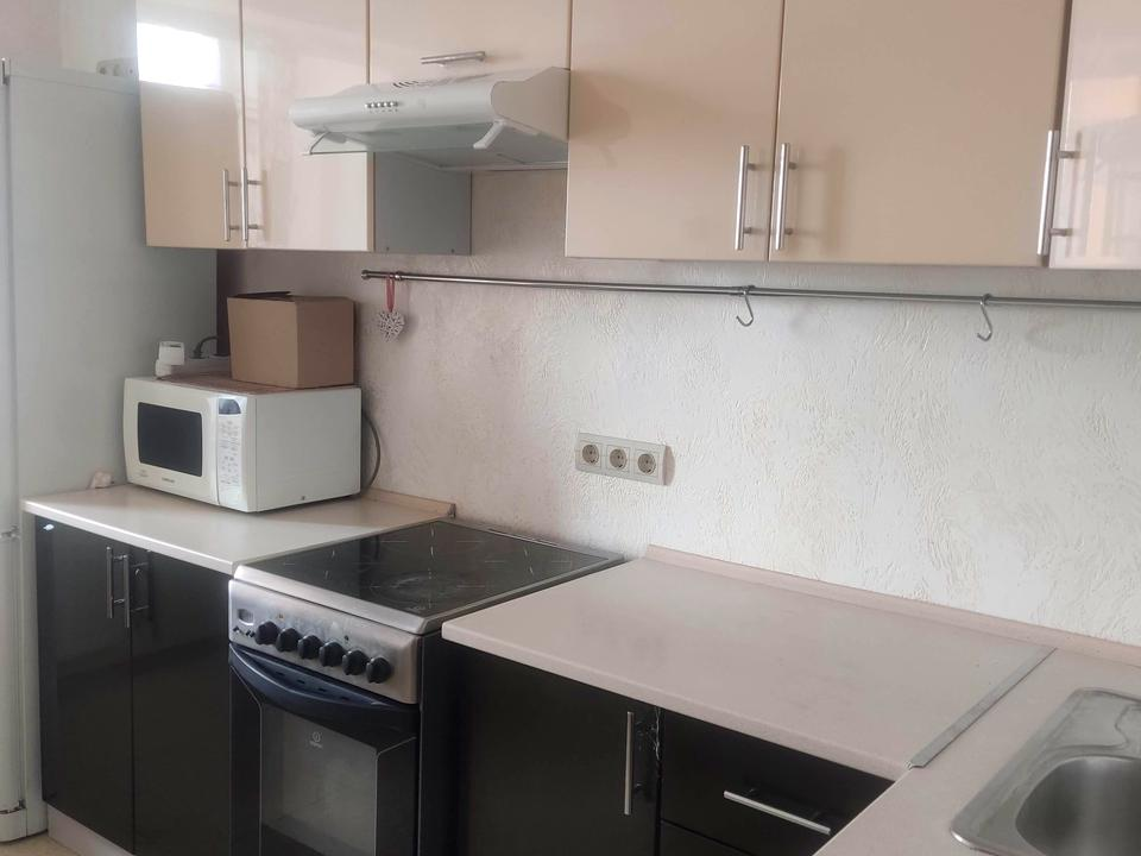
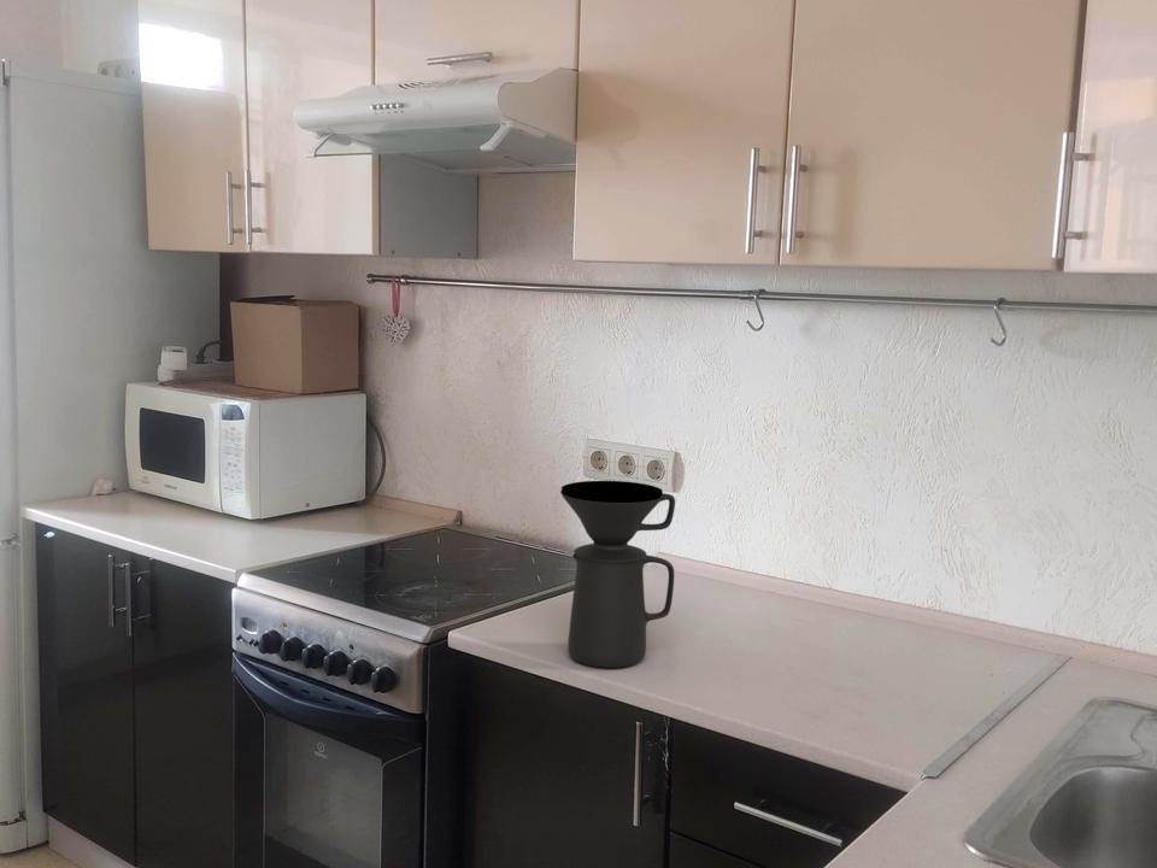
+ coffee maker (609, 573)
